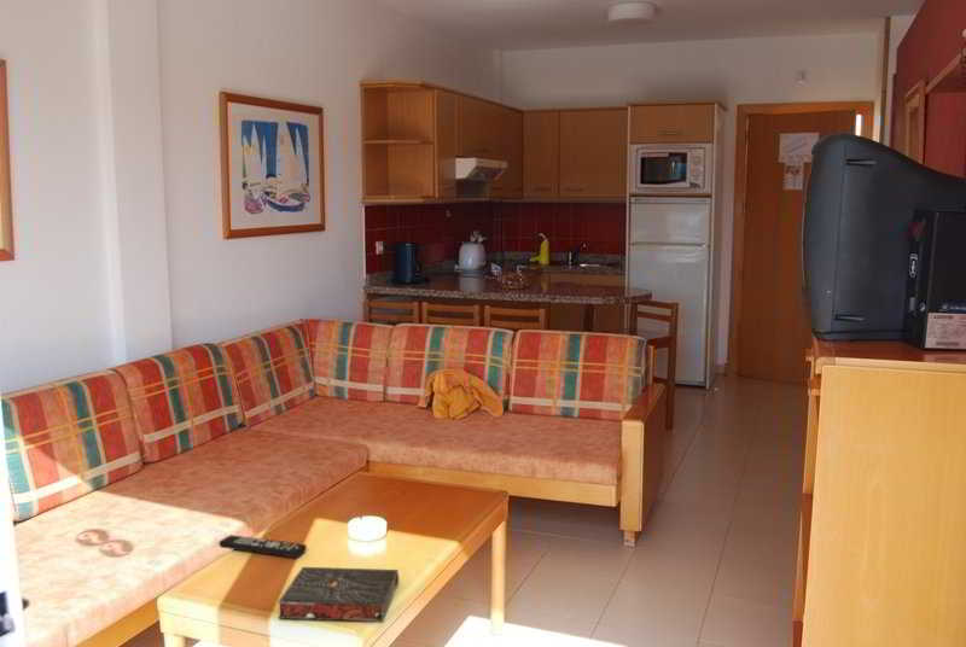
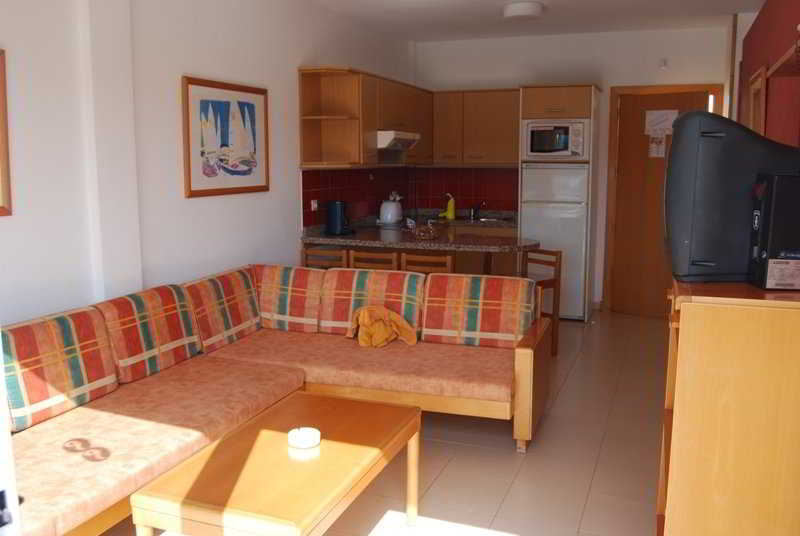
- remote control (262, 546)
- book (341, 591)
